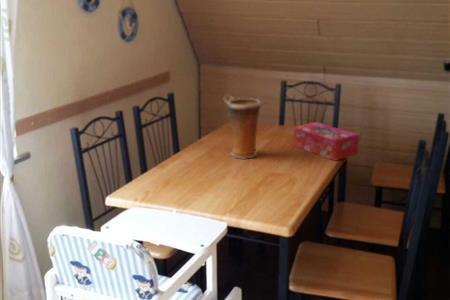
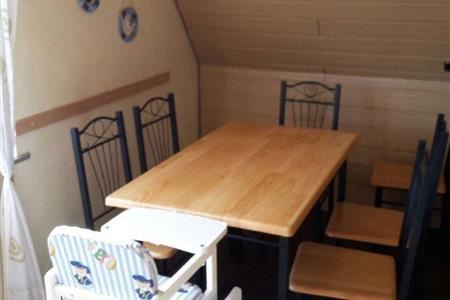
- tissue box (324, 140)
- vase (243, 124)
